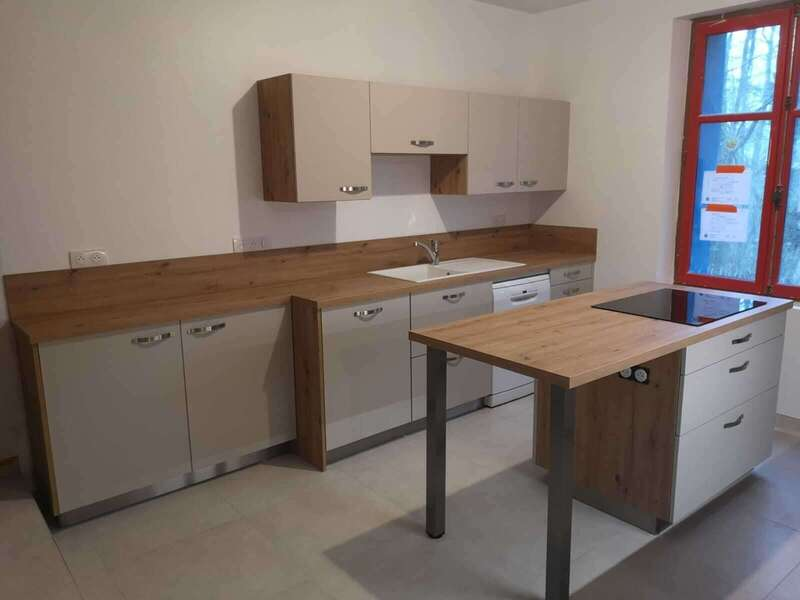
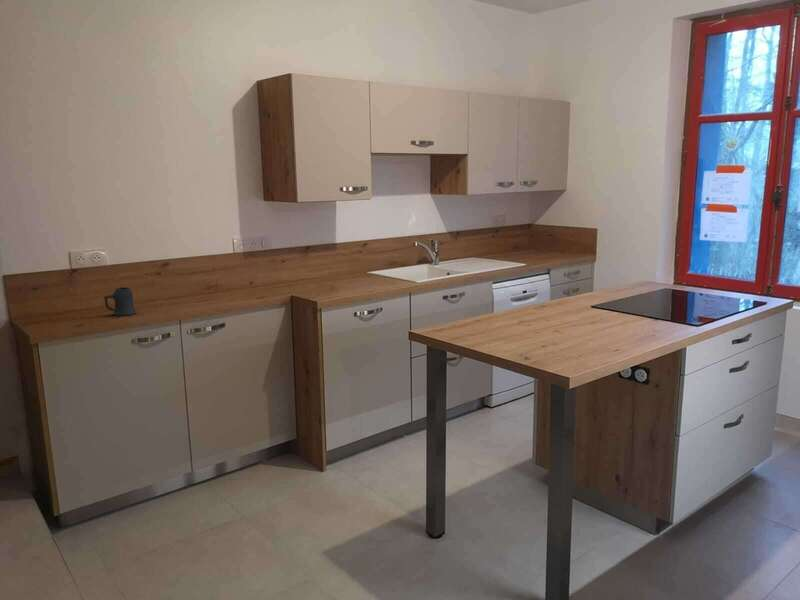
+ mug (120, 301)
